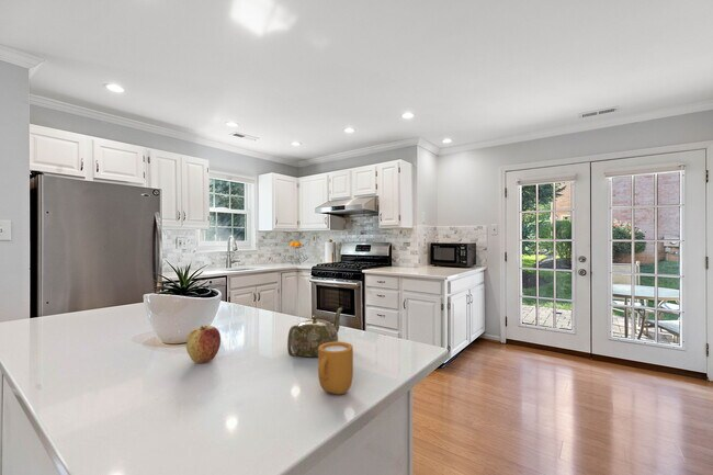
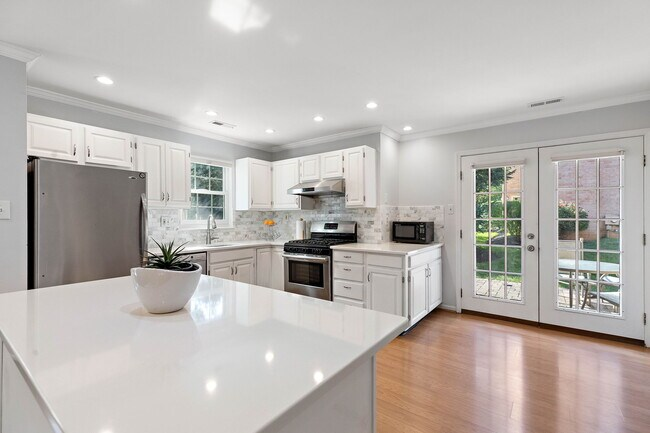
- mug (332, 370)
- apple (203, 342)
- teapot (317, 331)
